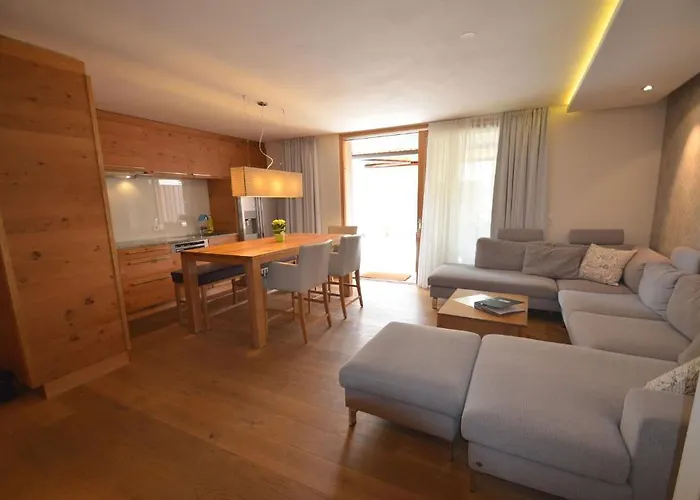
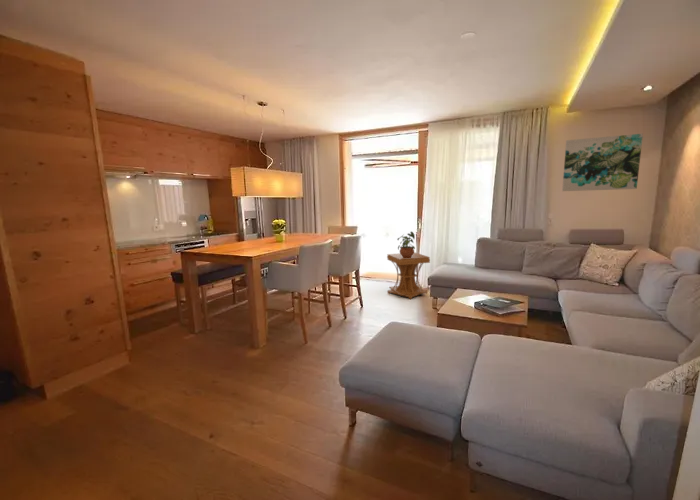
+ wall art (600, 164)
+ side table (407, 274)
+ potted plant (408, 243)
